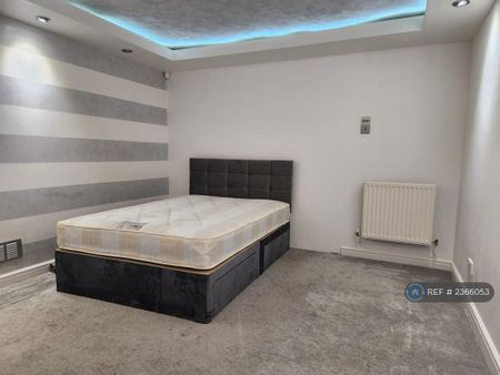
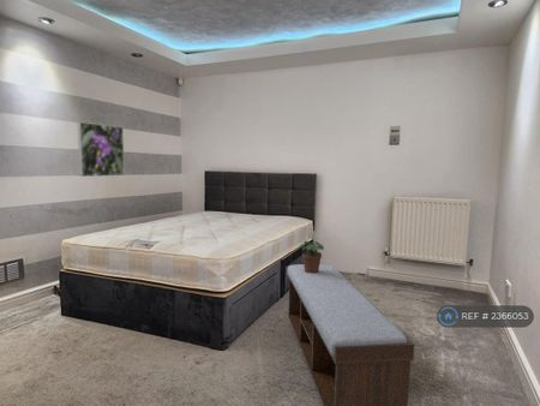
+ potted plant (311, 256)
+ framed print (102, 150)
+ bench (331, 327)
